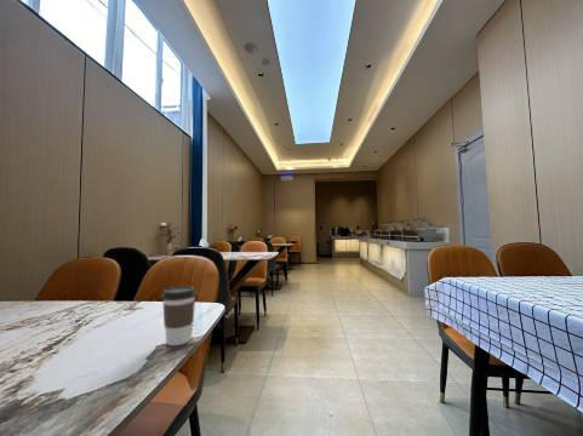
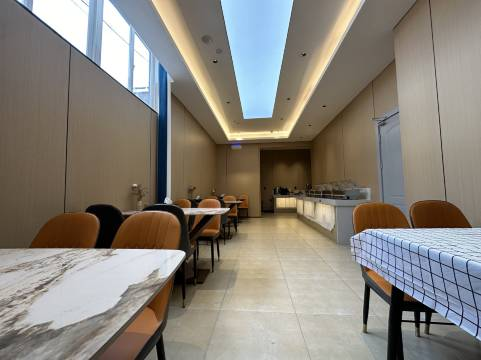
- coffee cup (178, 314)
